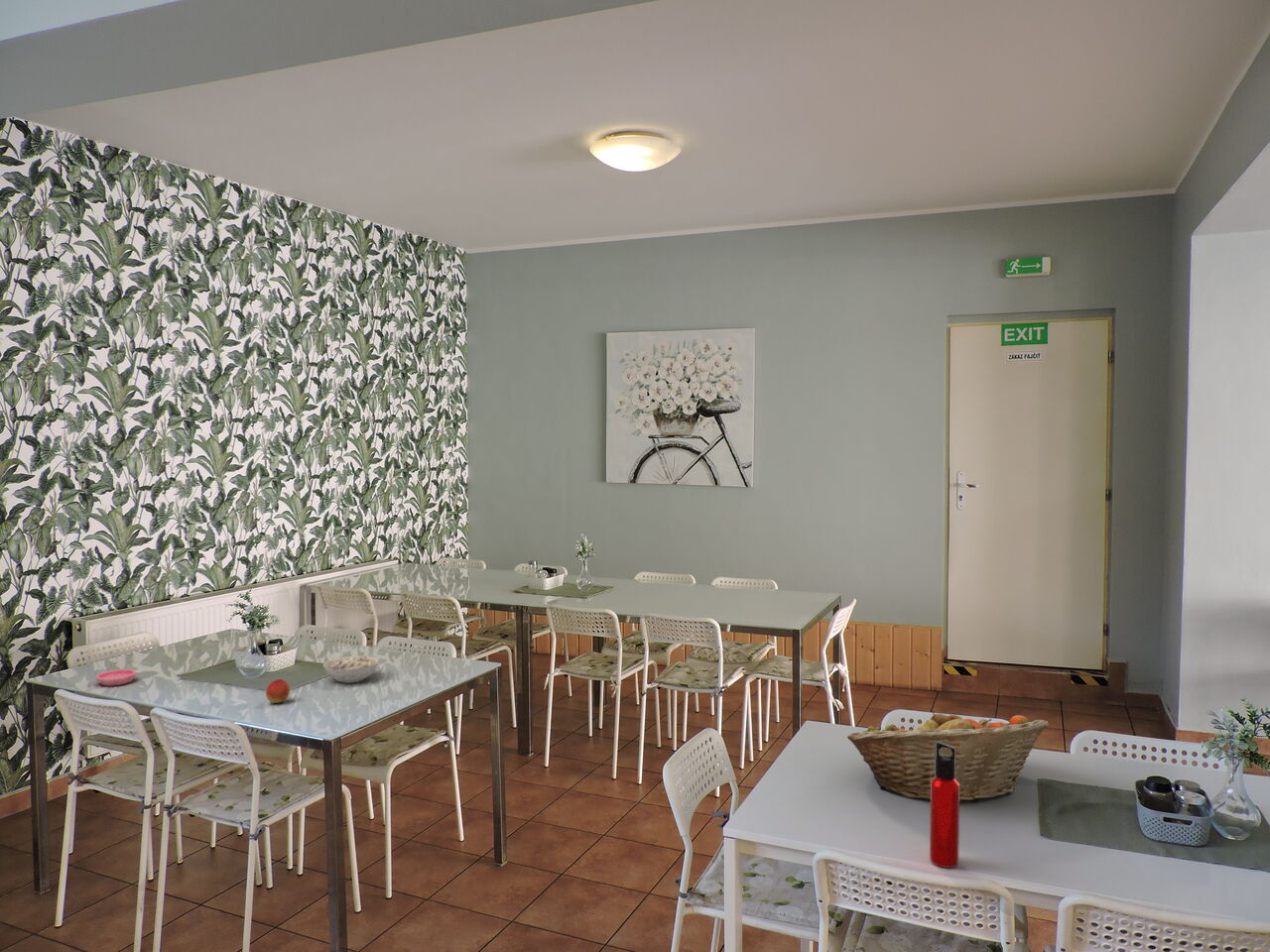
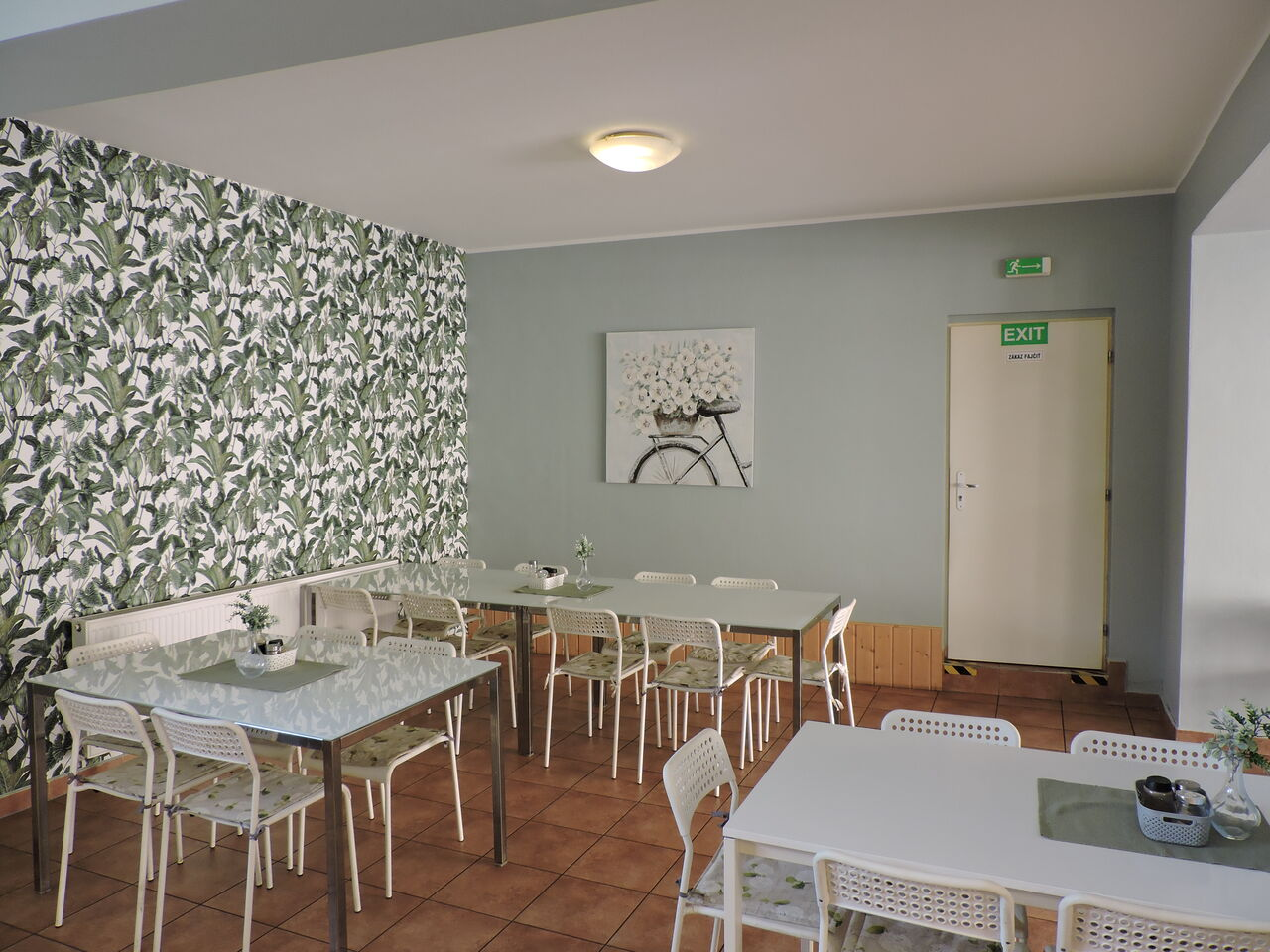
- water bottle (945, 801)
- peach (278, 690)
- saucer (116, 677)
- fruit basket (946, 744)
- bowl (351, 668)
